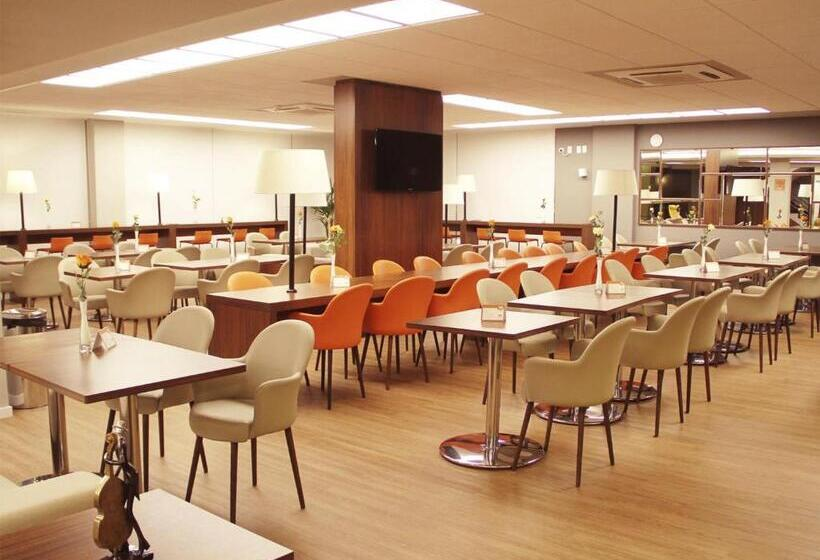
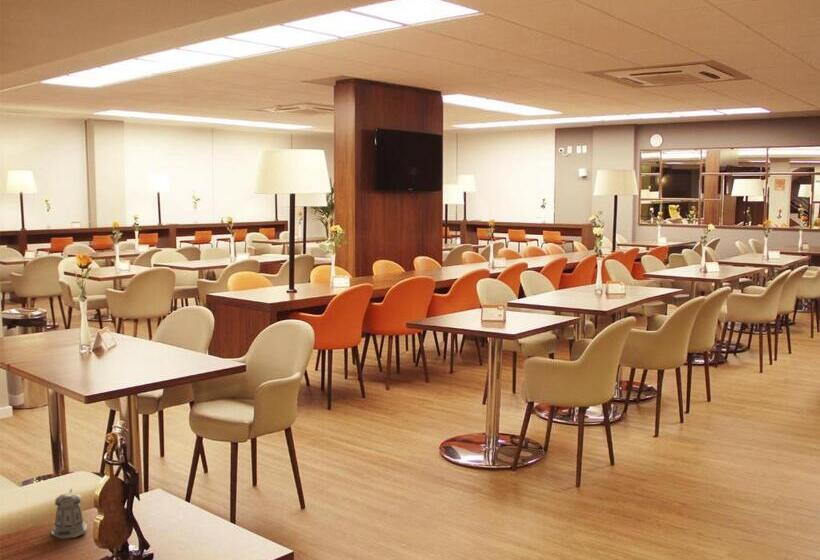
+ pepper shaker (69, 511)
